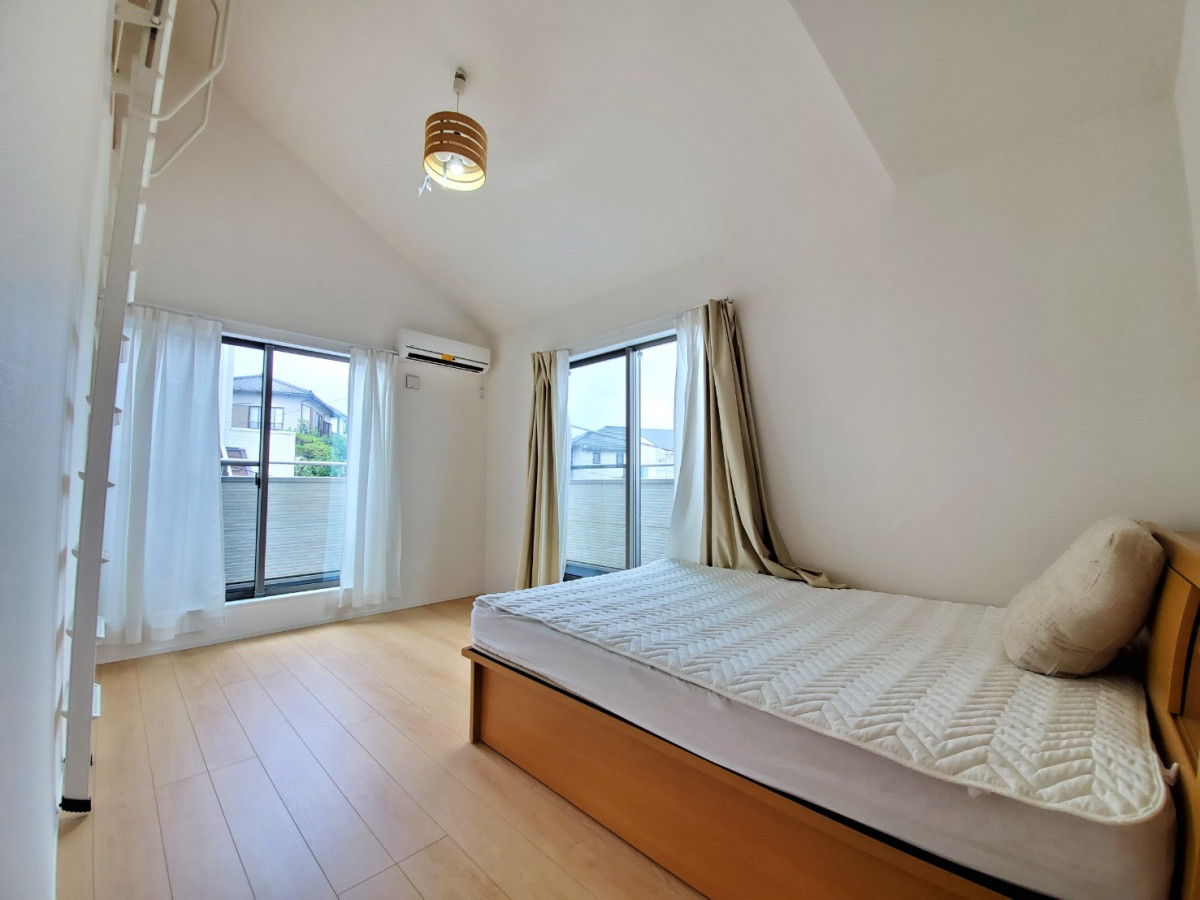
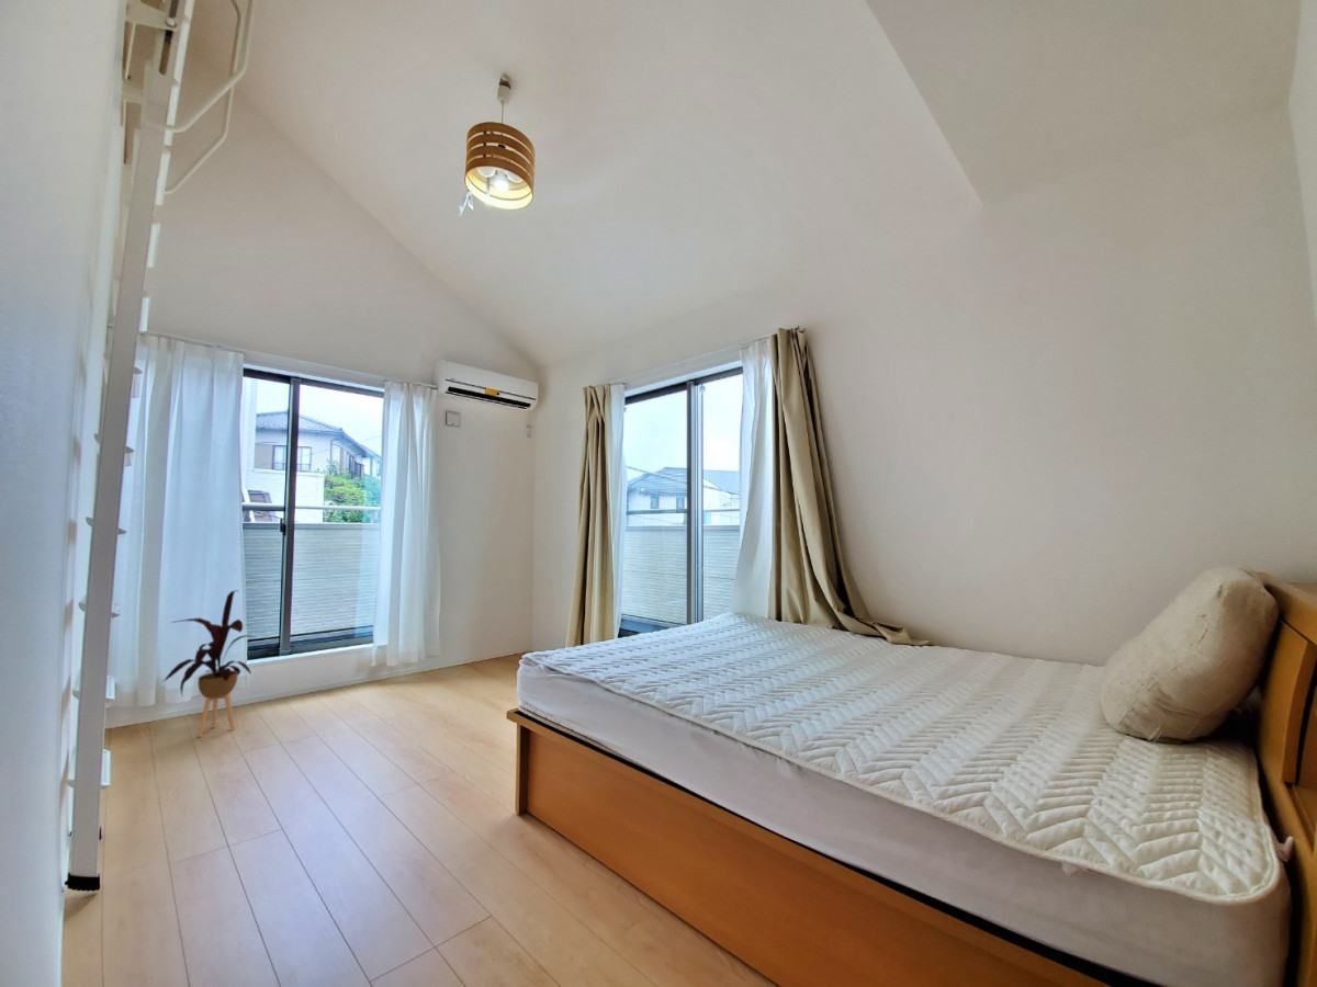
+ house plant (210, 661)
